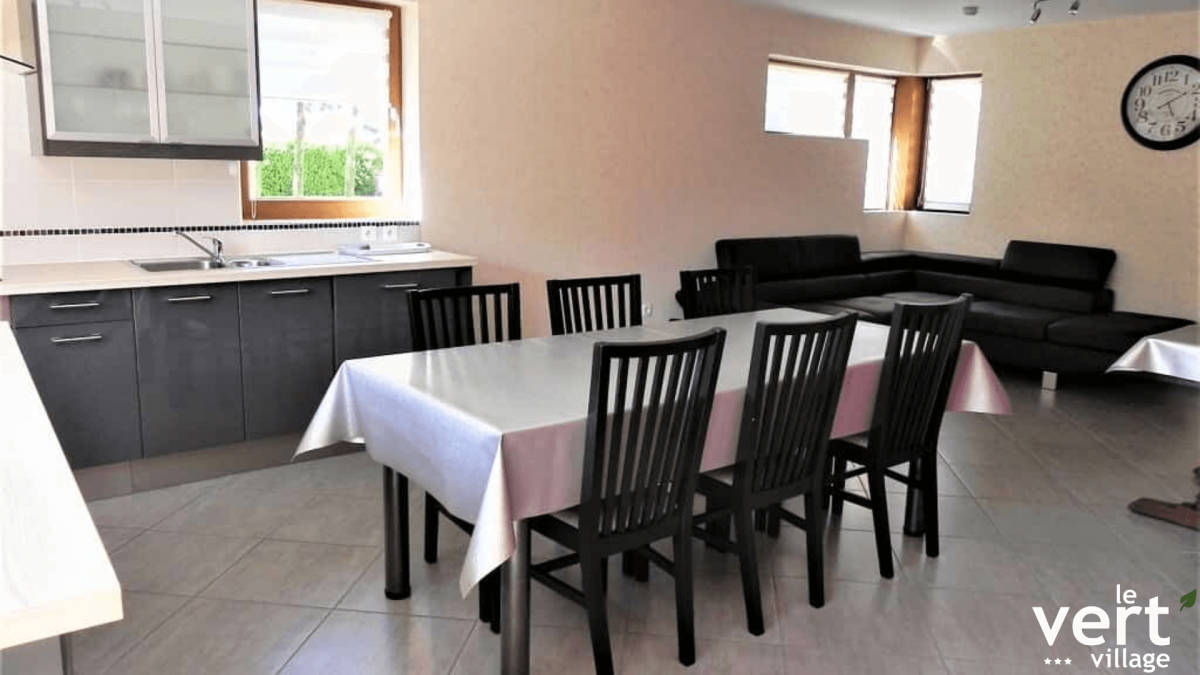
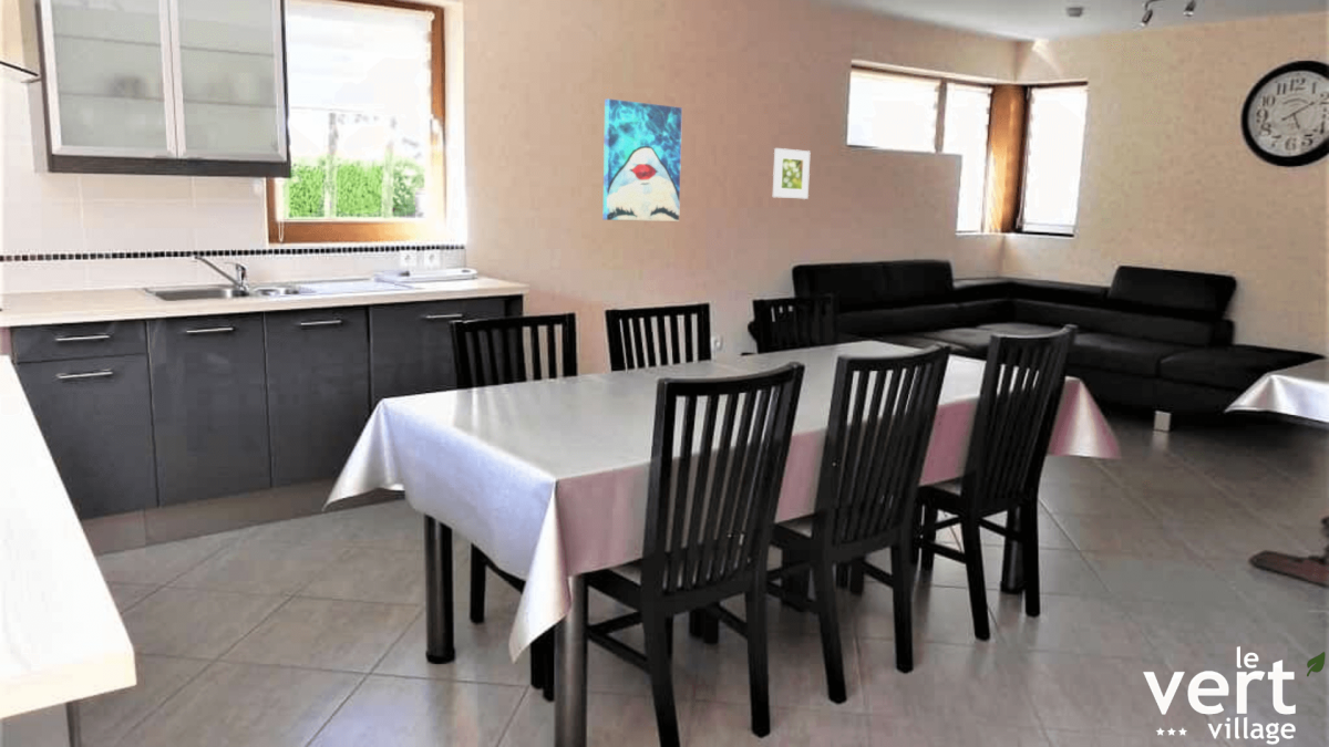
+ wall art (642, 163)
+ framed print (791, 174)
